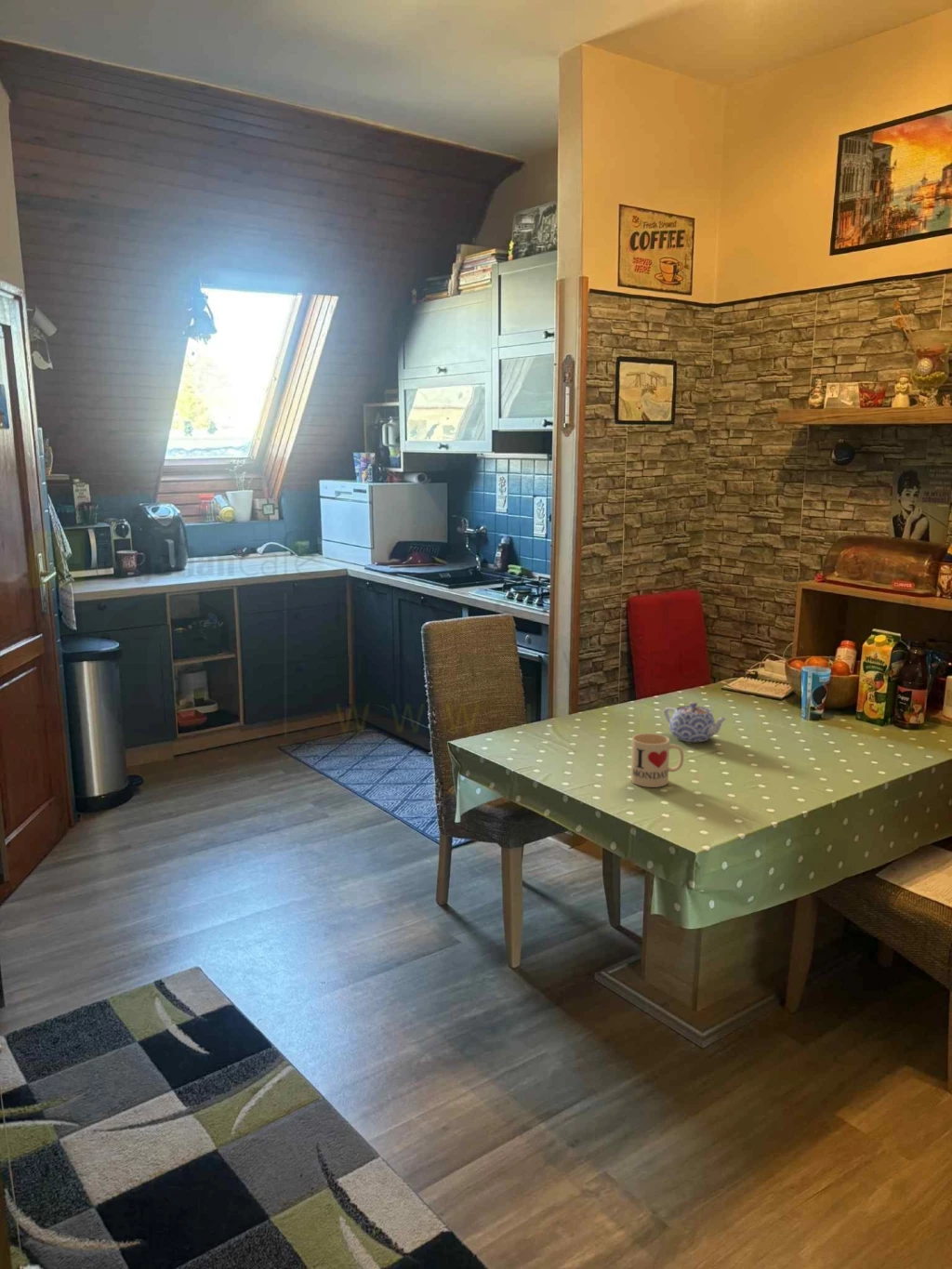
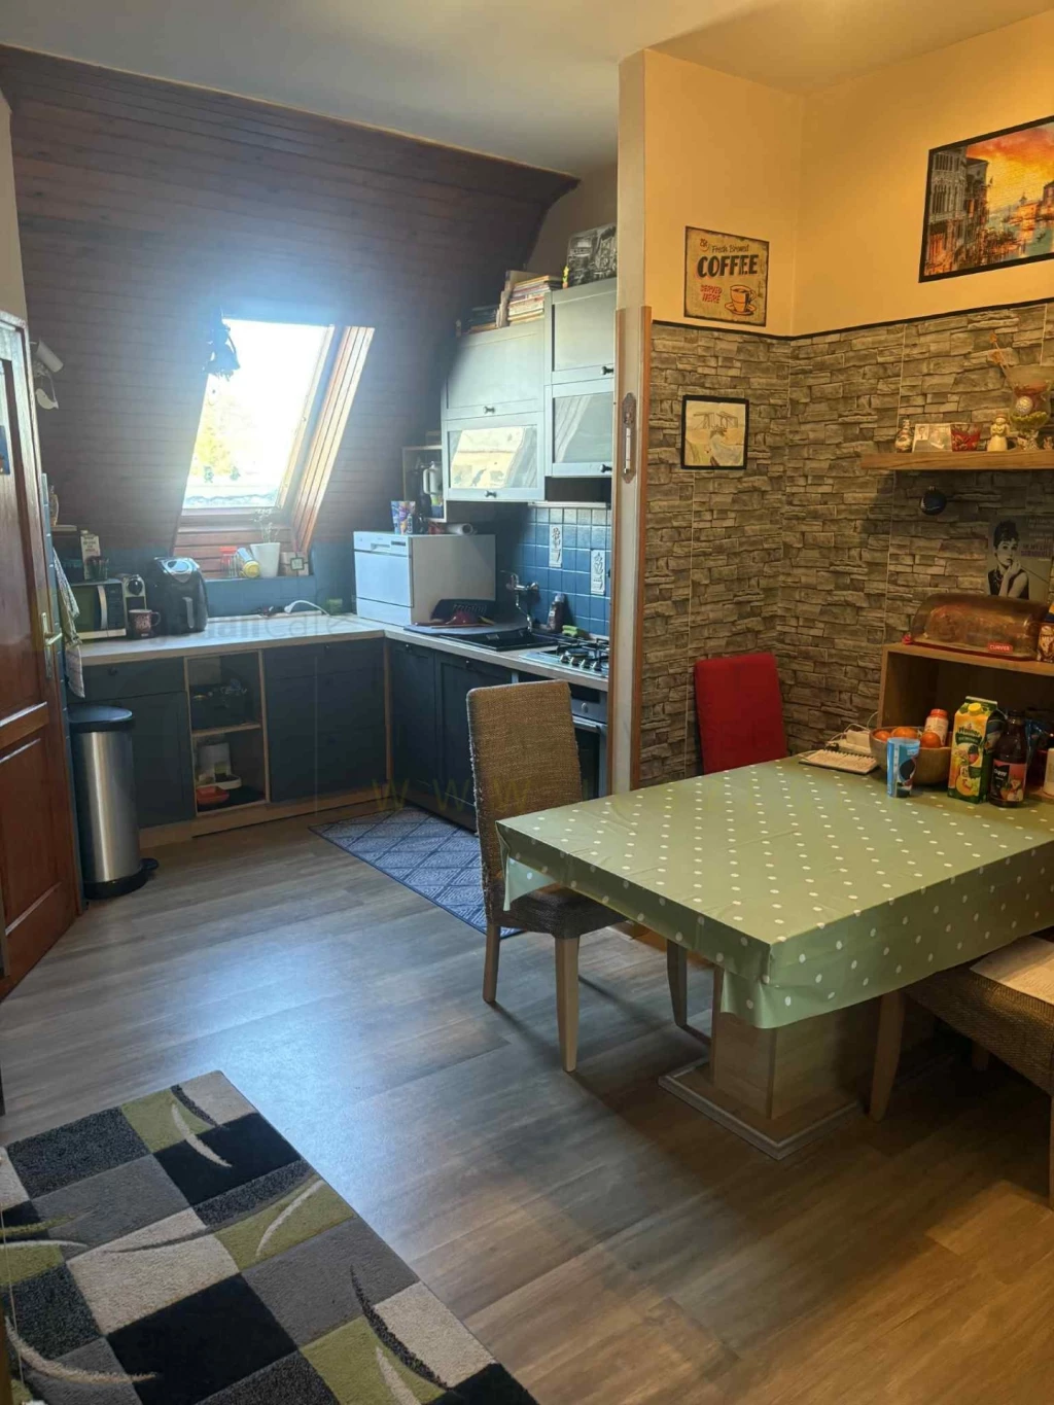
- mug (657, 760)
- teapot (694, 720)
